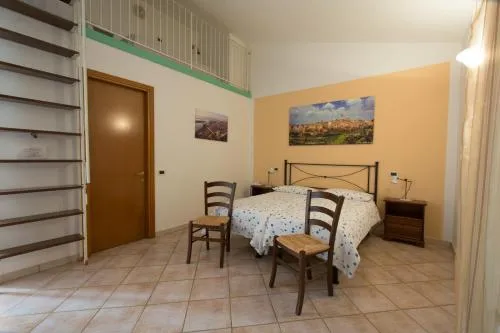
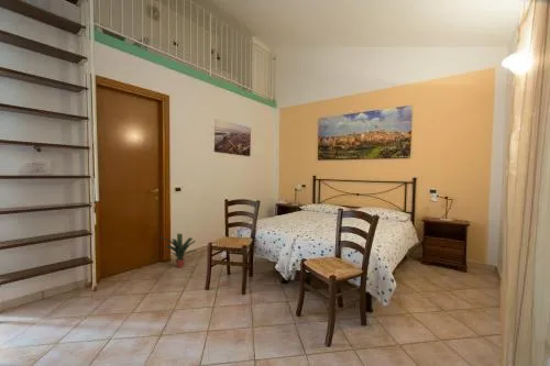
+ potted plant (177, 249)
